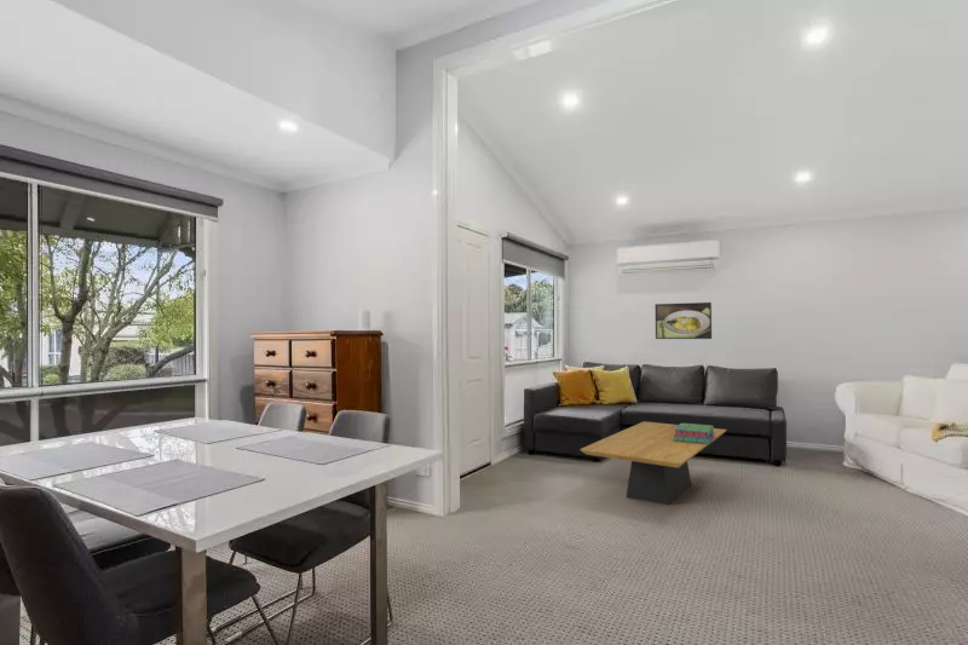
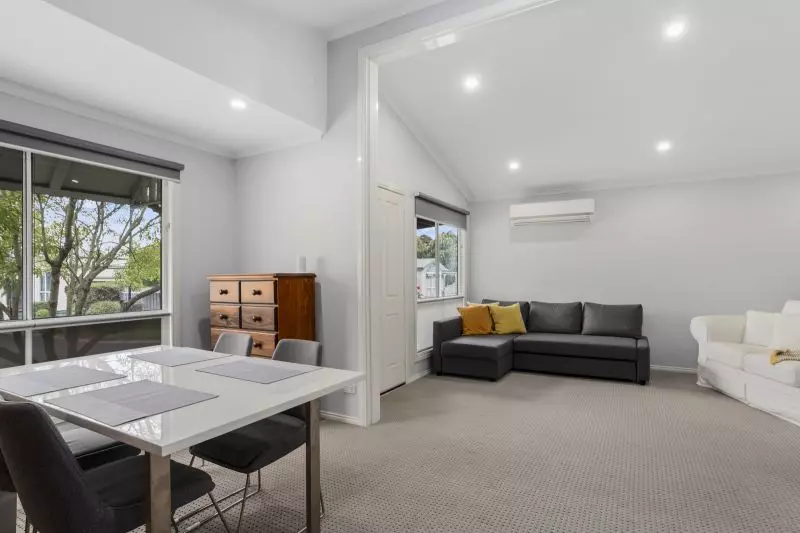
- coffee table (659, 463)
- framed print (682, 321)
- stack of books (693, 432)
